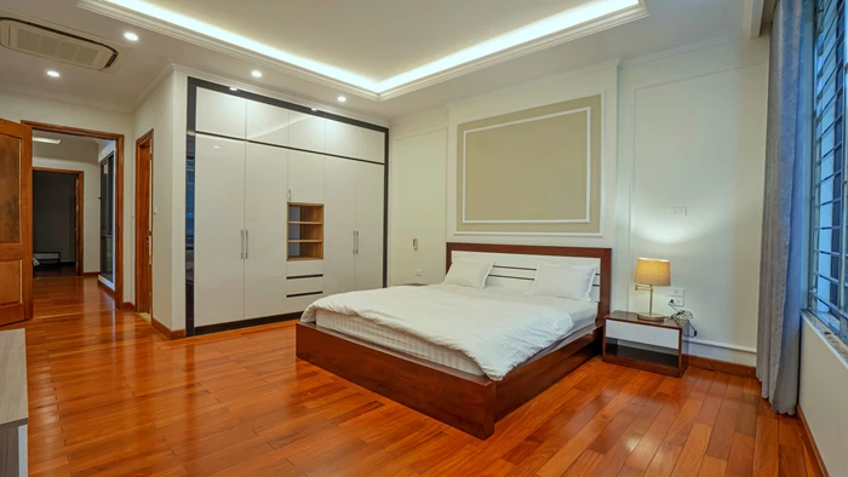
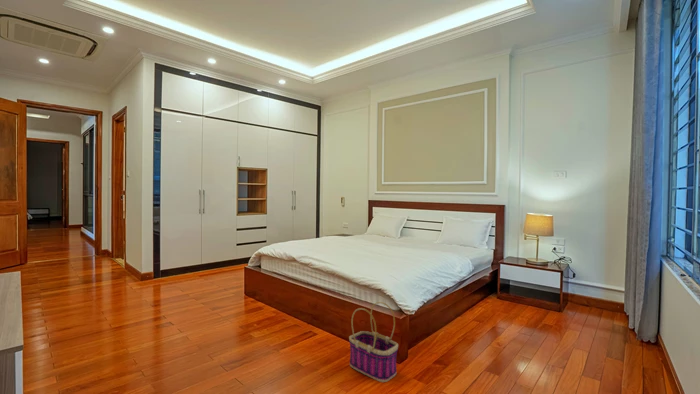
+ basket (373, 337)
